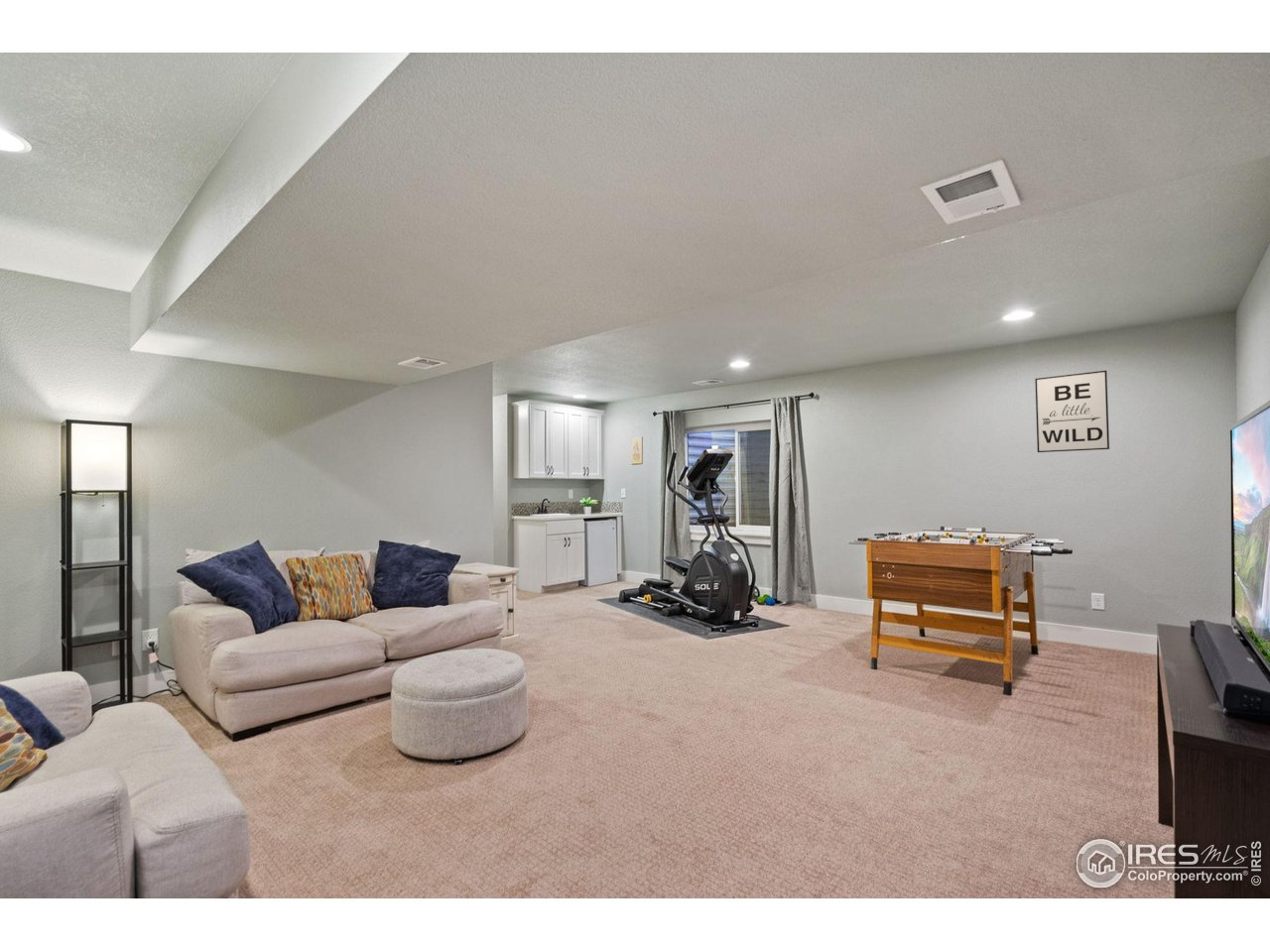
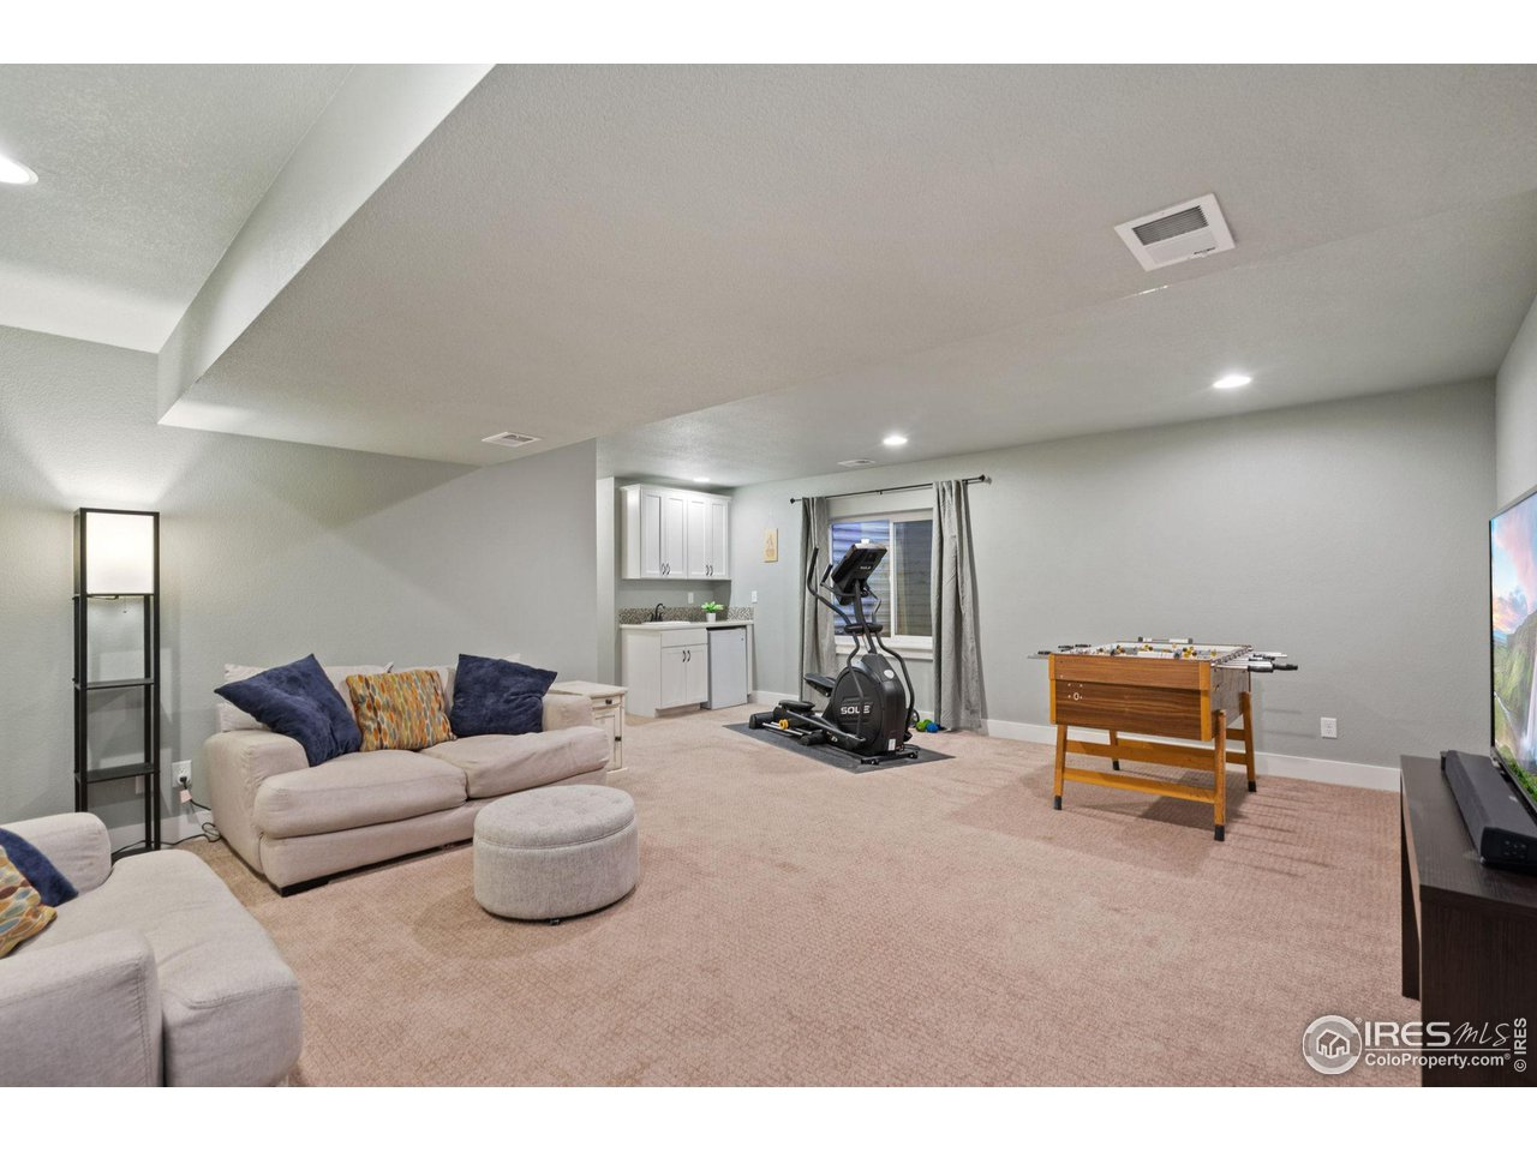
- wall art (1071, 413)
